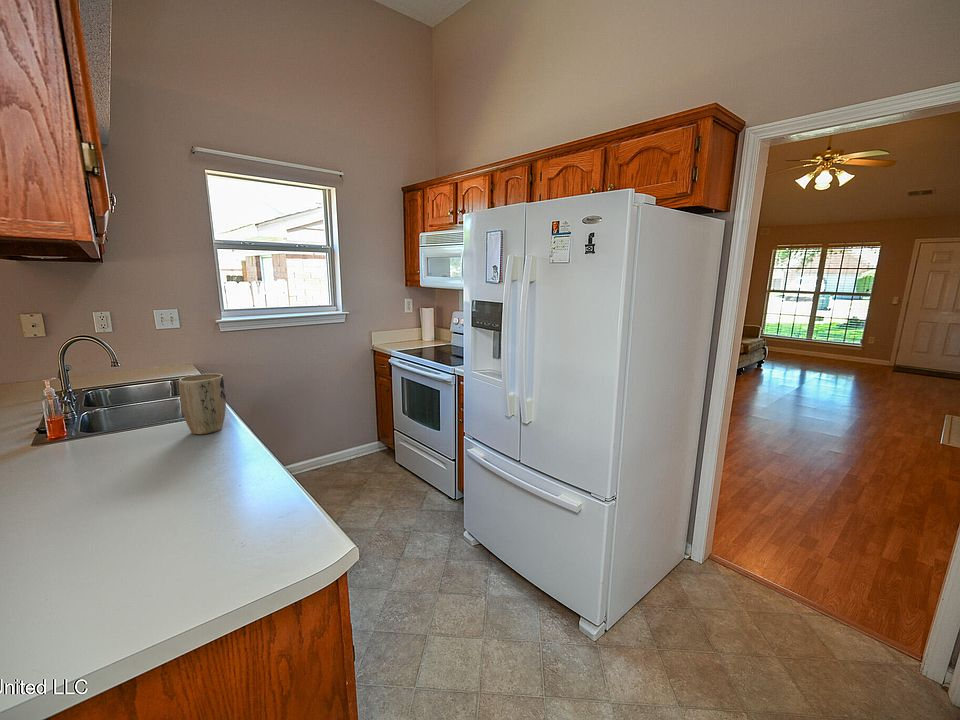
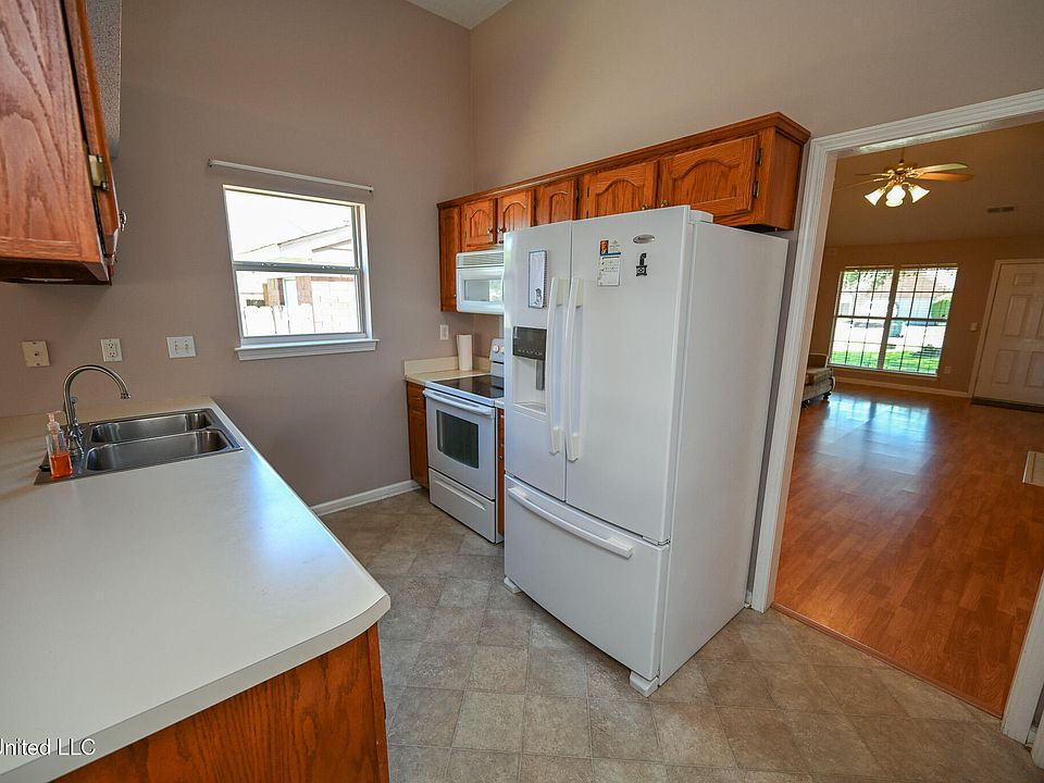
- plant pot (204, 403)
